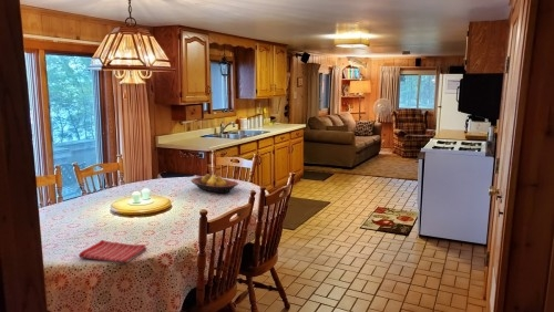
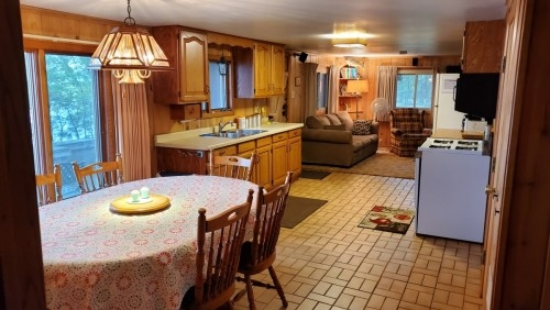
- fruit bowl (214, 181)
- dish towel (113, 250)
